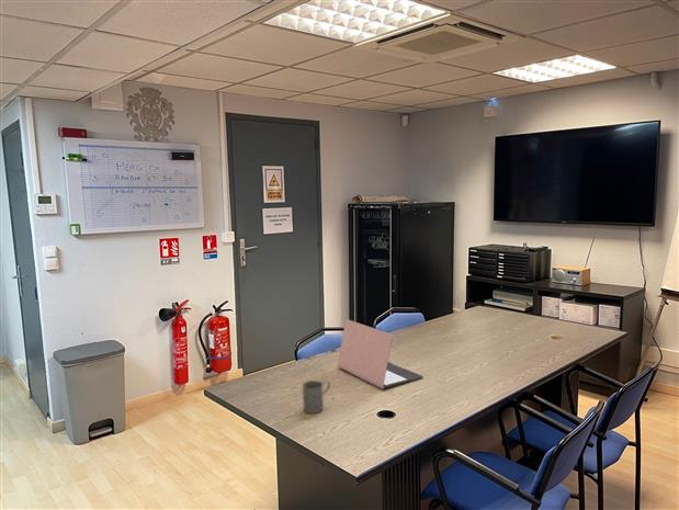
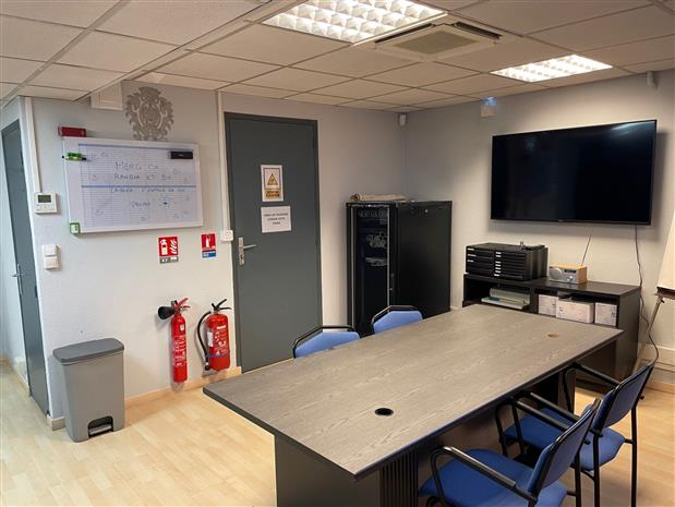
- mug (317, 395)
- laptop (378, 348)
